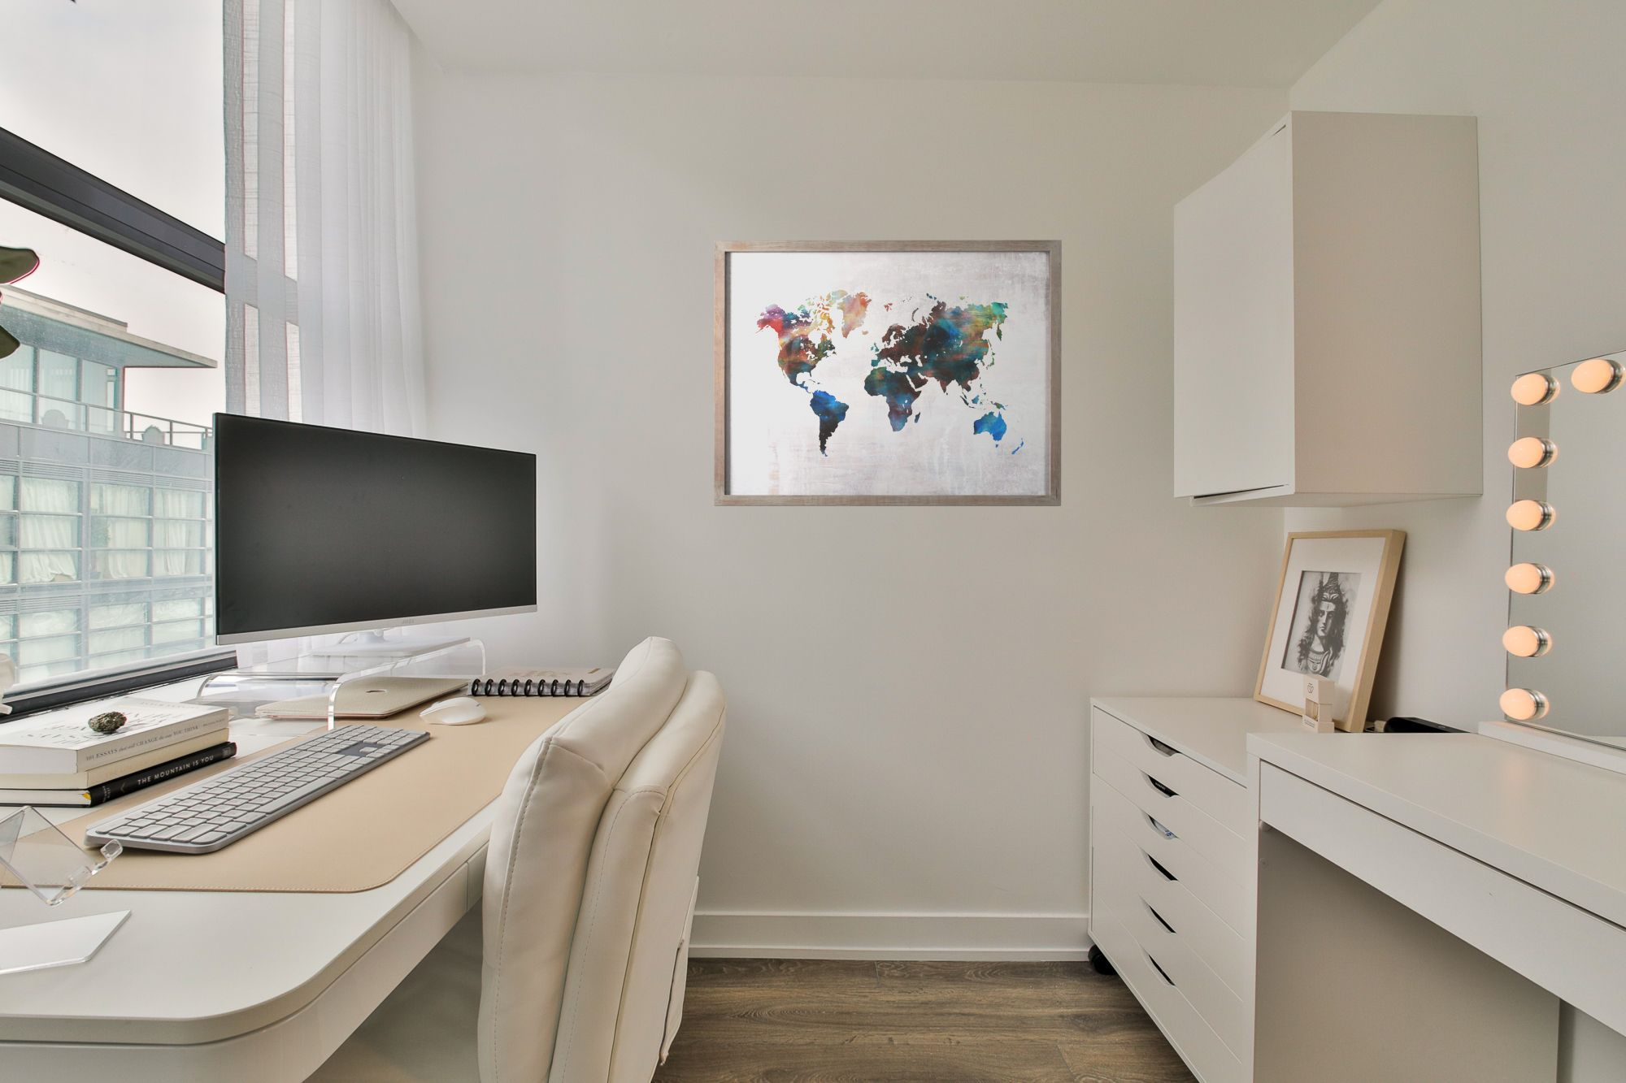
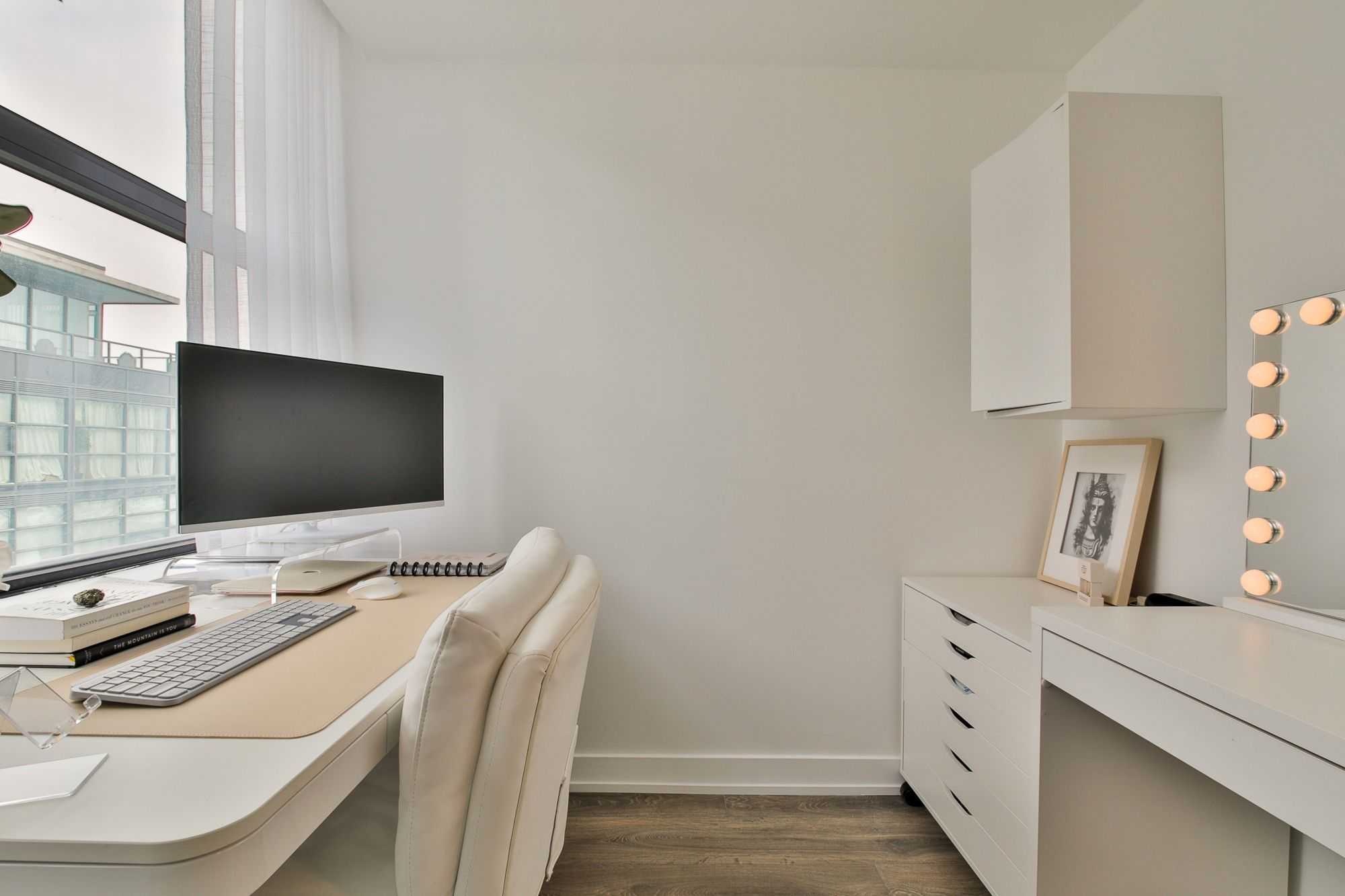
- wall art (887, 373)
